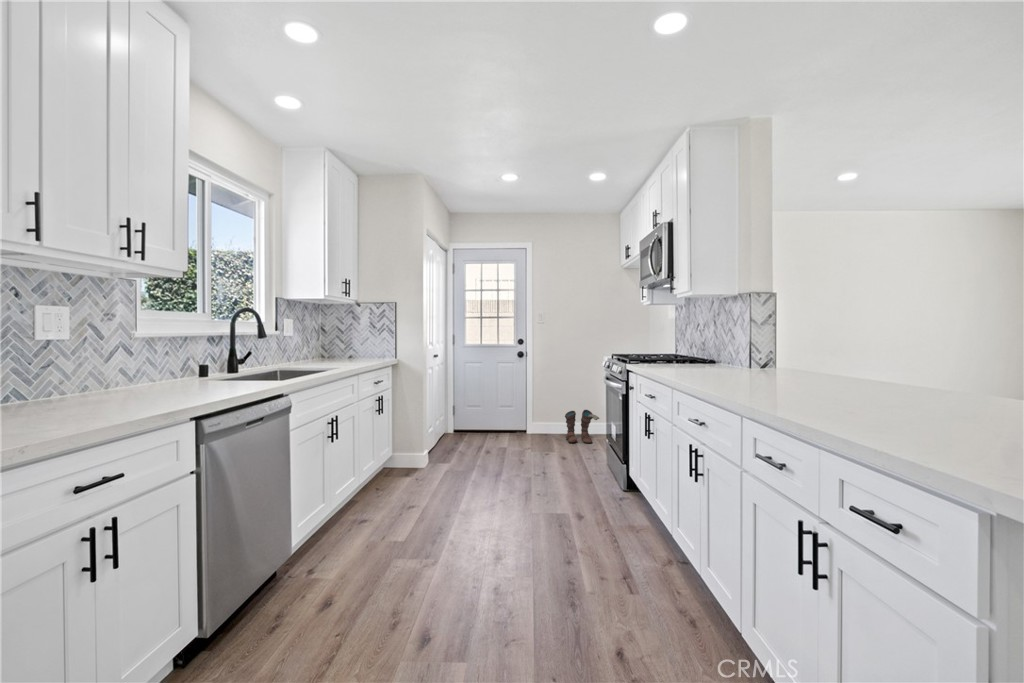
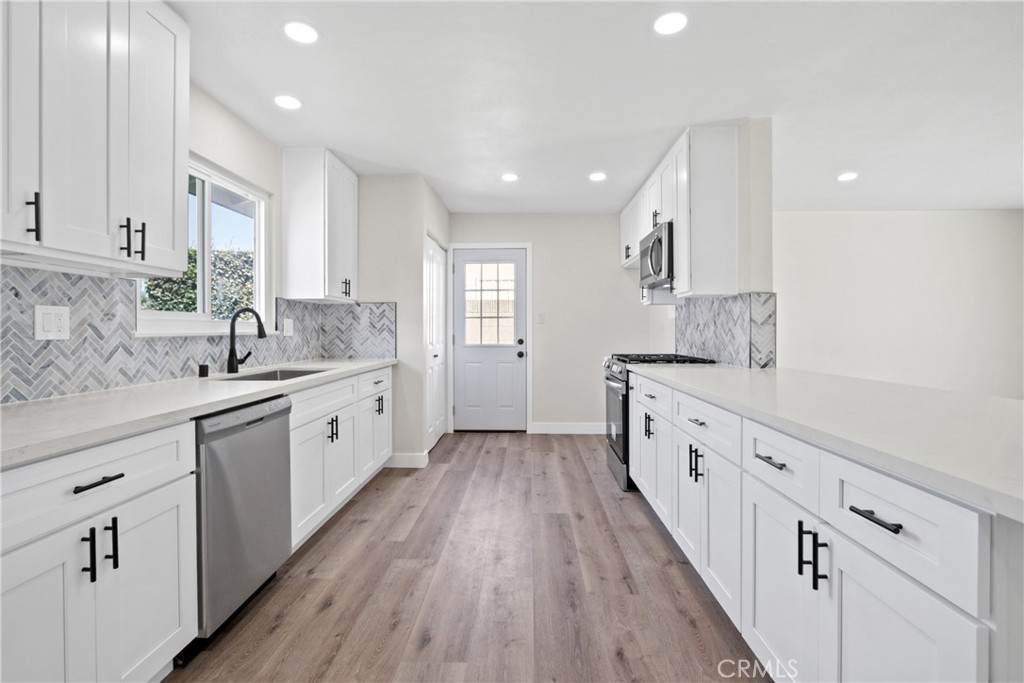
- boots (582, 425)
